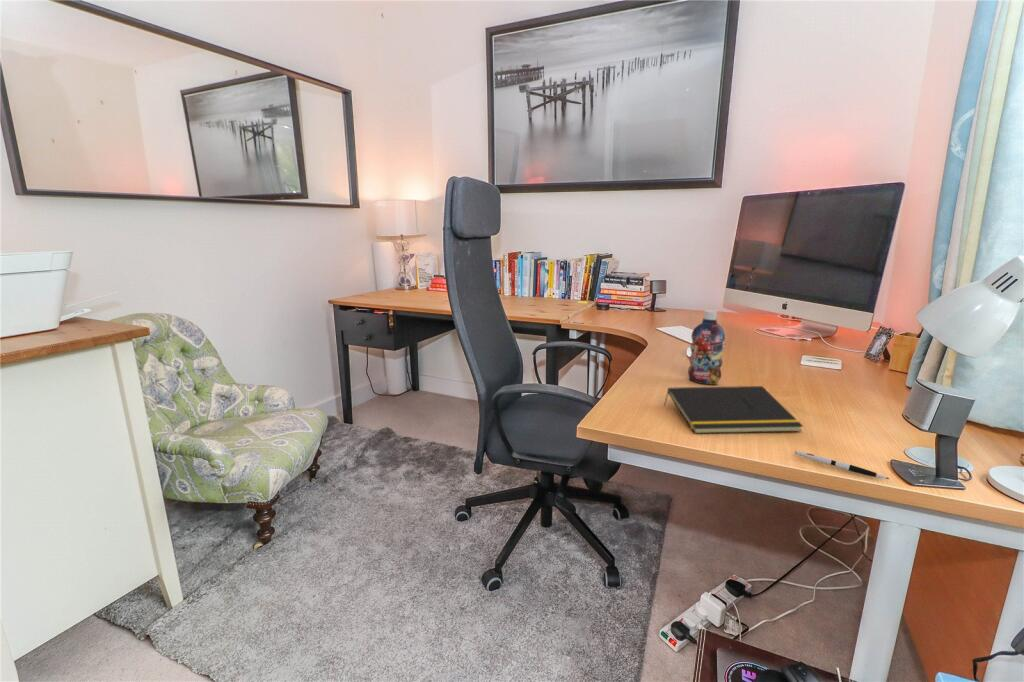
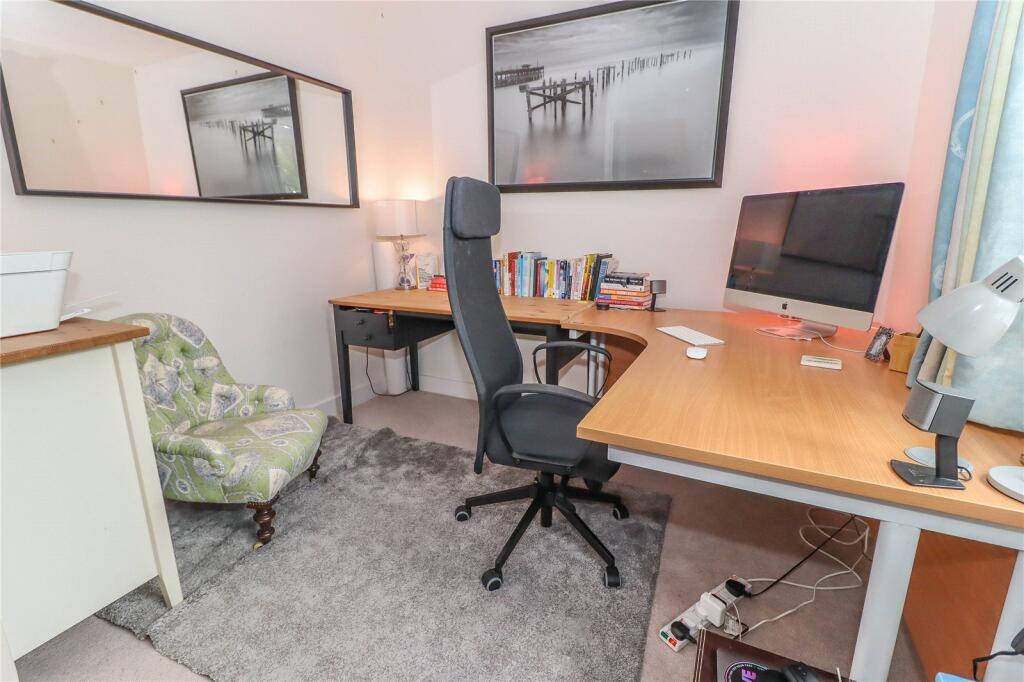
- bottle (707, 347)
- pen (840, 464)
- notepad (730, 408)
